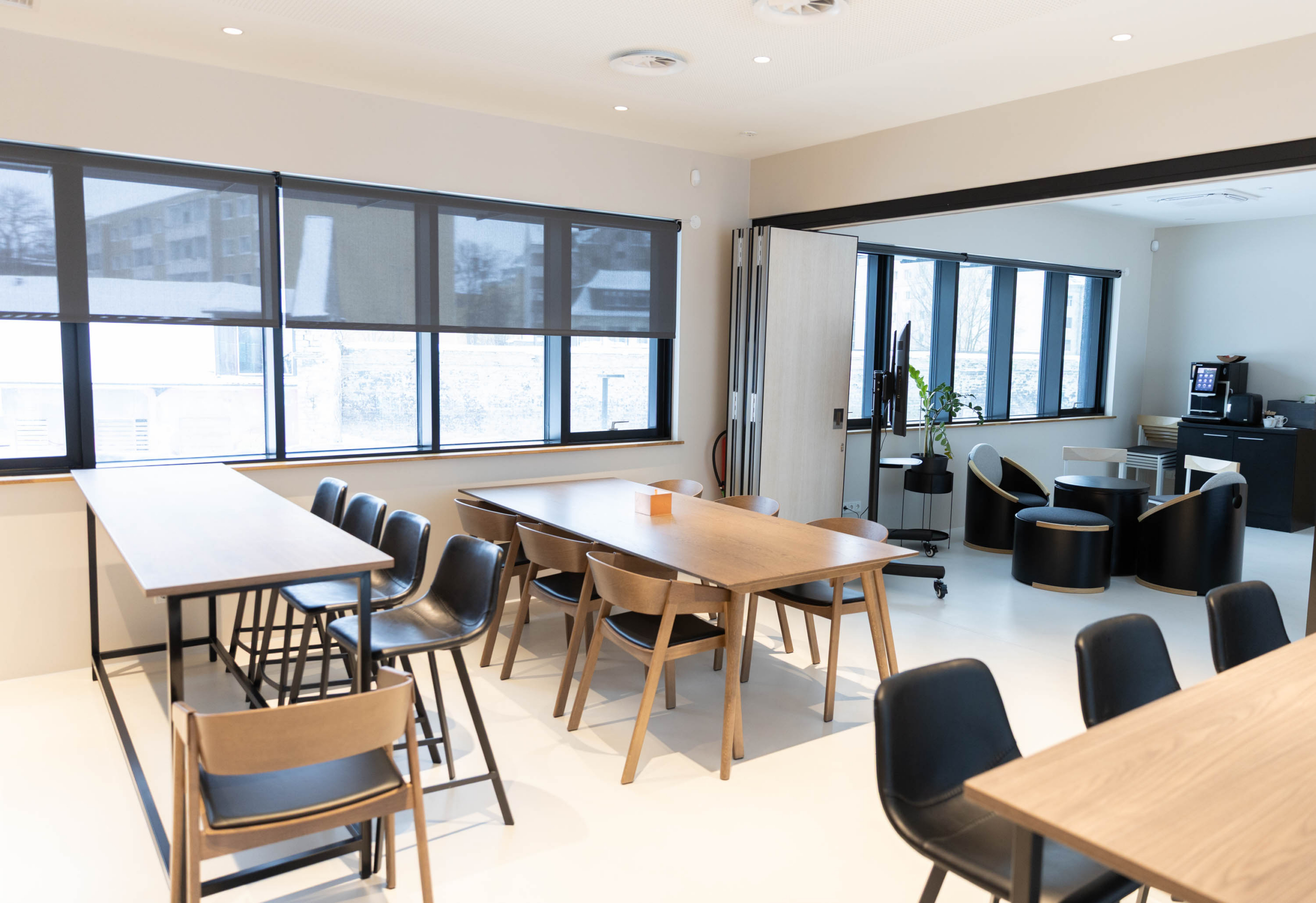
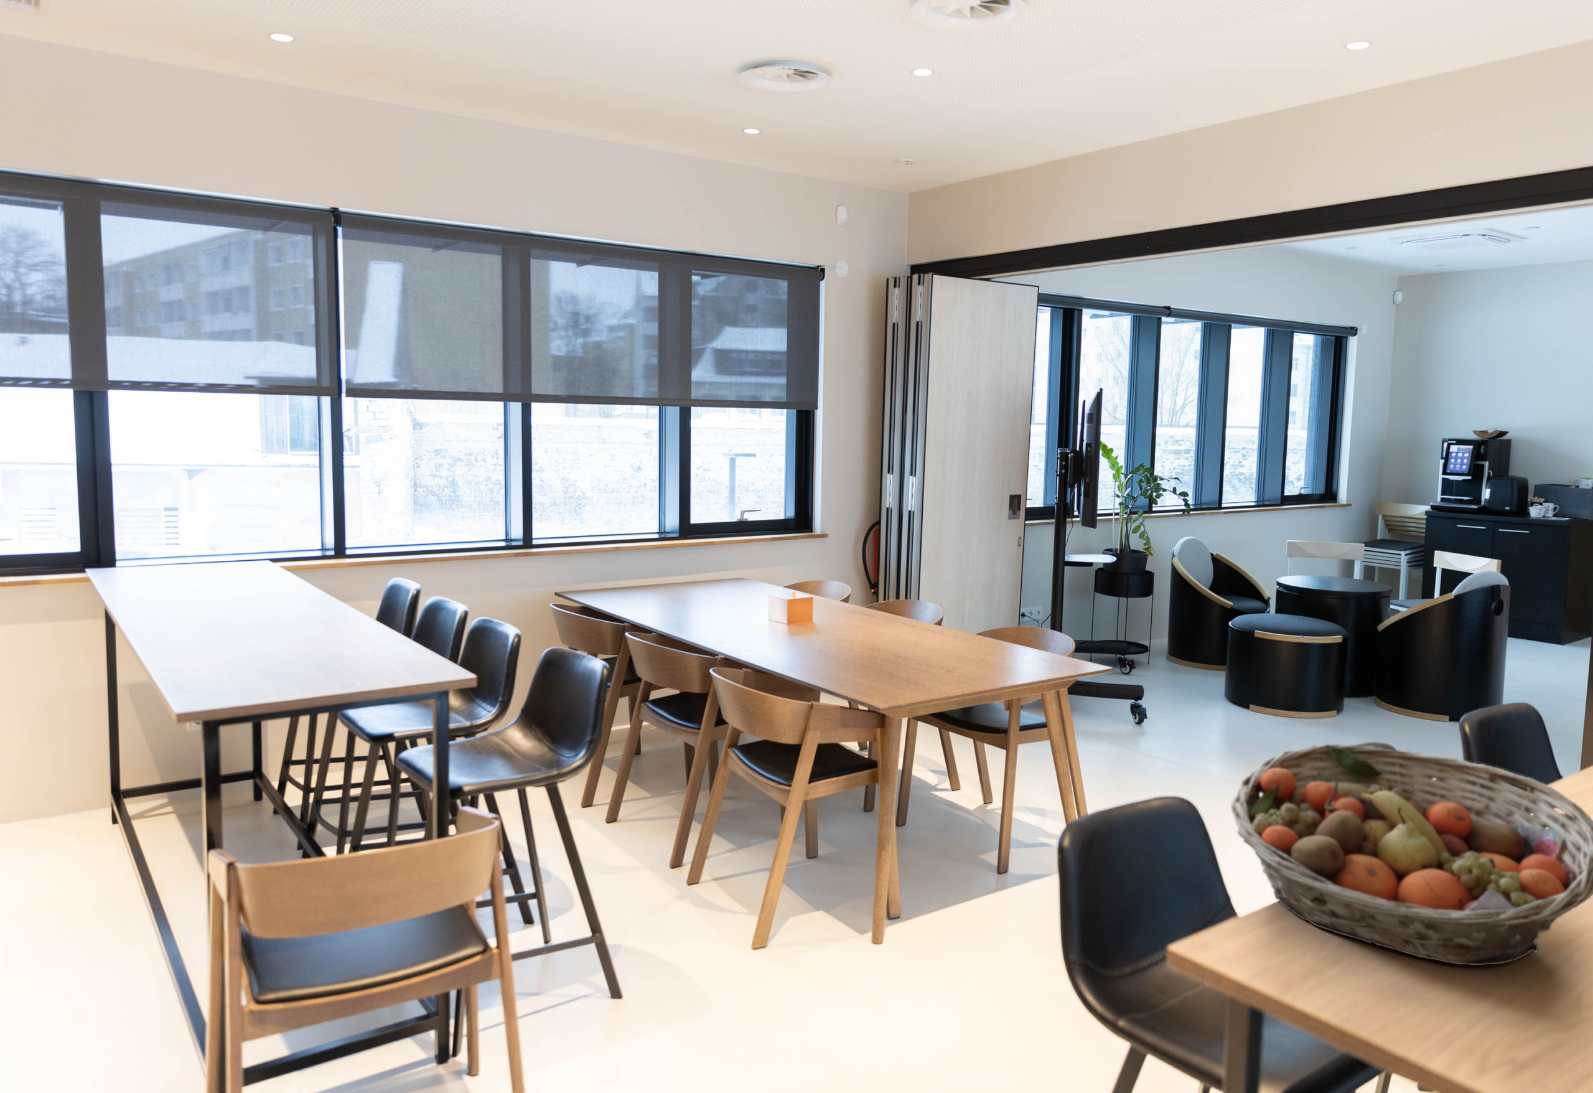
+ fruit basket (1403, 846)
